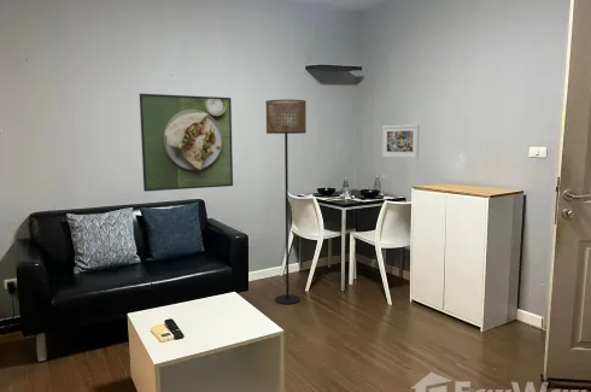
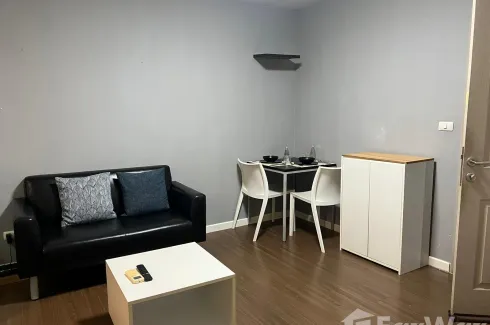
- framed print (399, 141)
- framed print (188, 142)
- floor lamp (286, 203)
